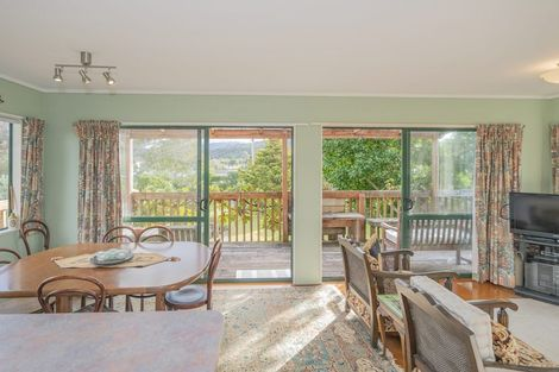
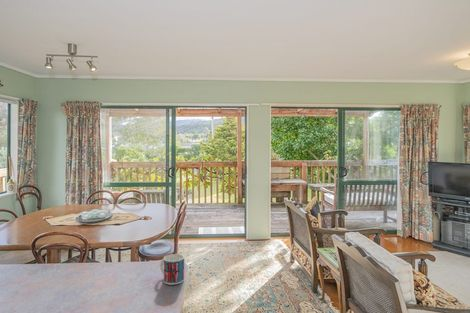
+ mug (170, 268)
